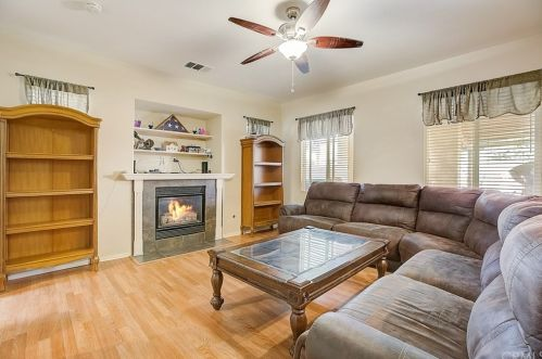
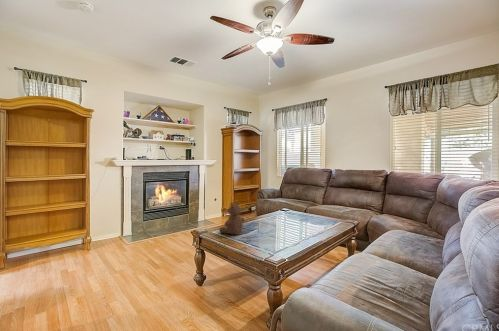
+ teddy bear (231, 217)
